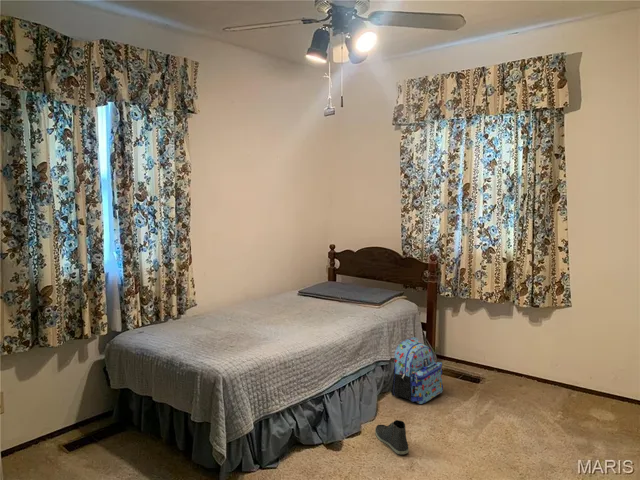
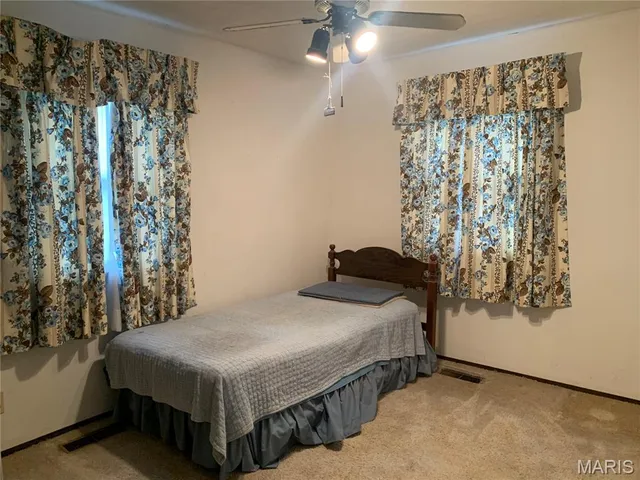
- backpack (417, 367)
- sneaker (392, 429)
